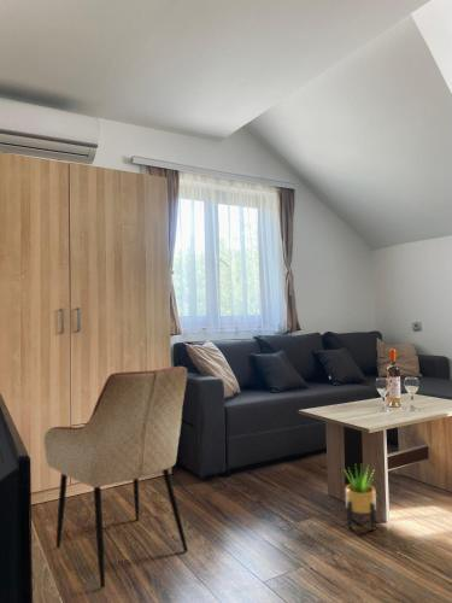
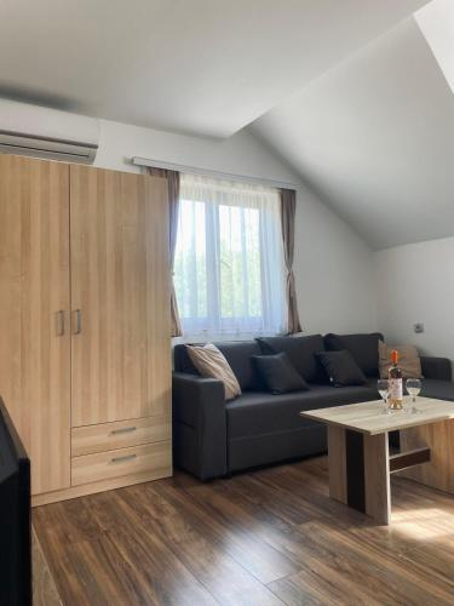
- potted plant (359, 493)
- armchair (122, 457)
